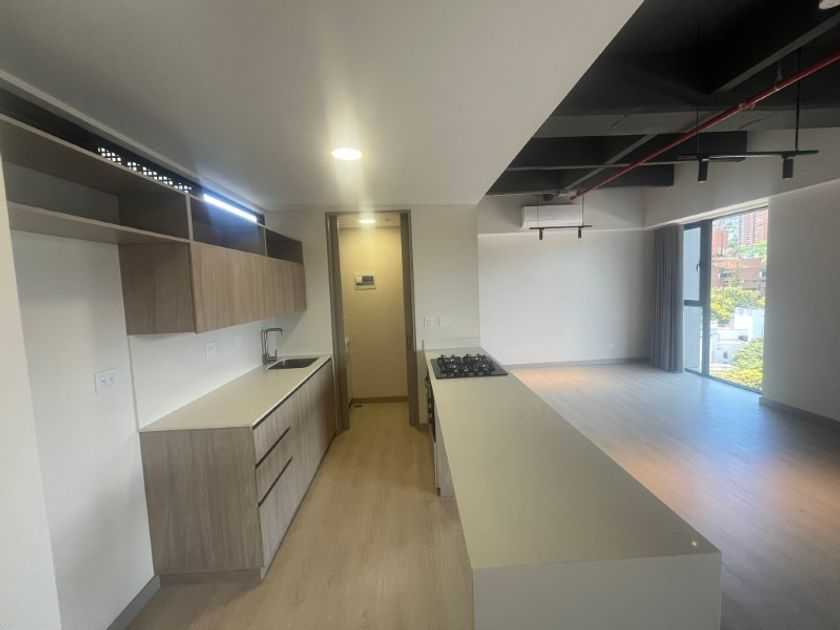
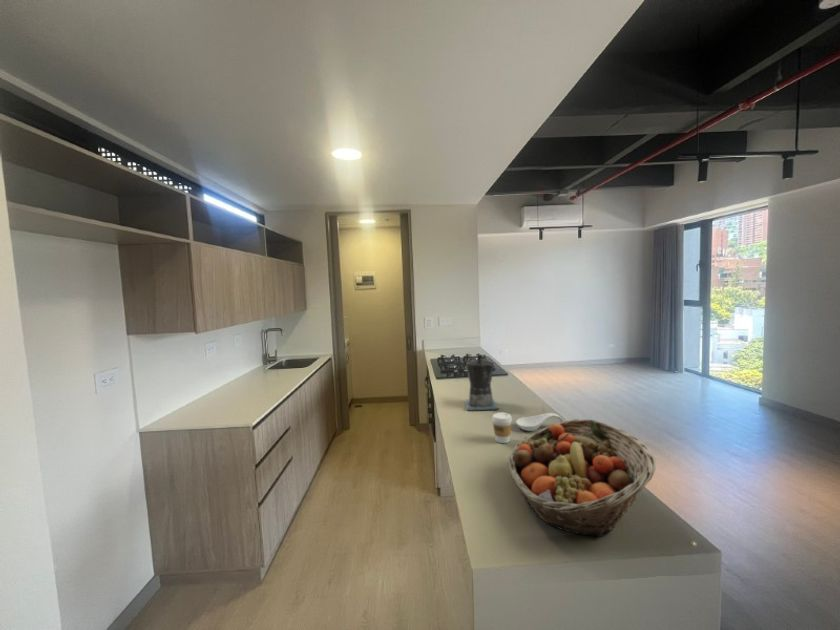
+ spoon rest (540, 421)
+ fruit basket (574, 468)
+ coffee cup (502, 427)
+ coffee maker (479, 379)
